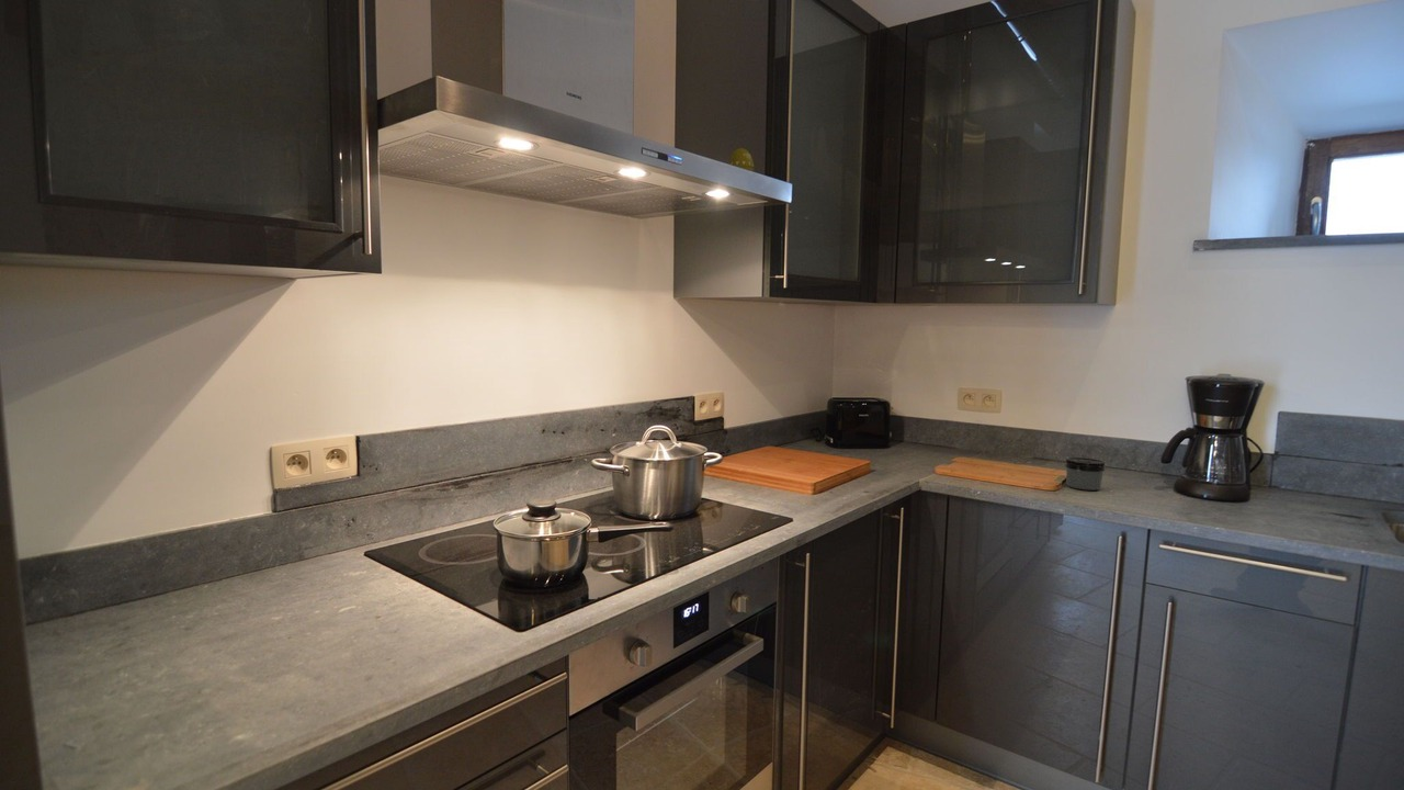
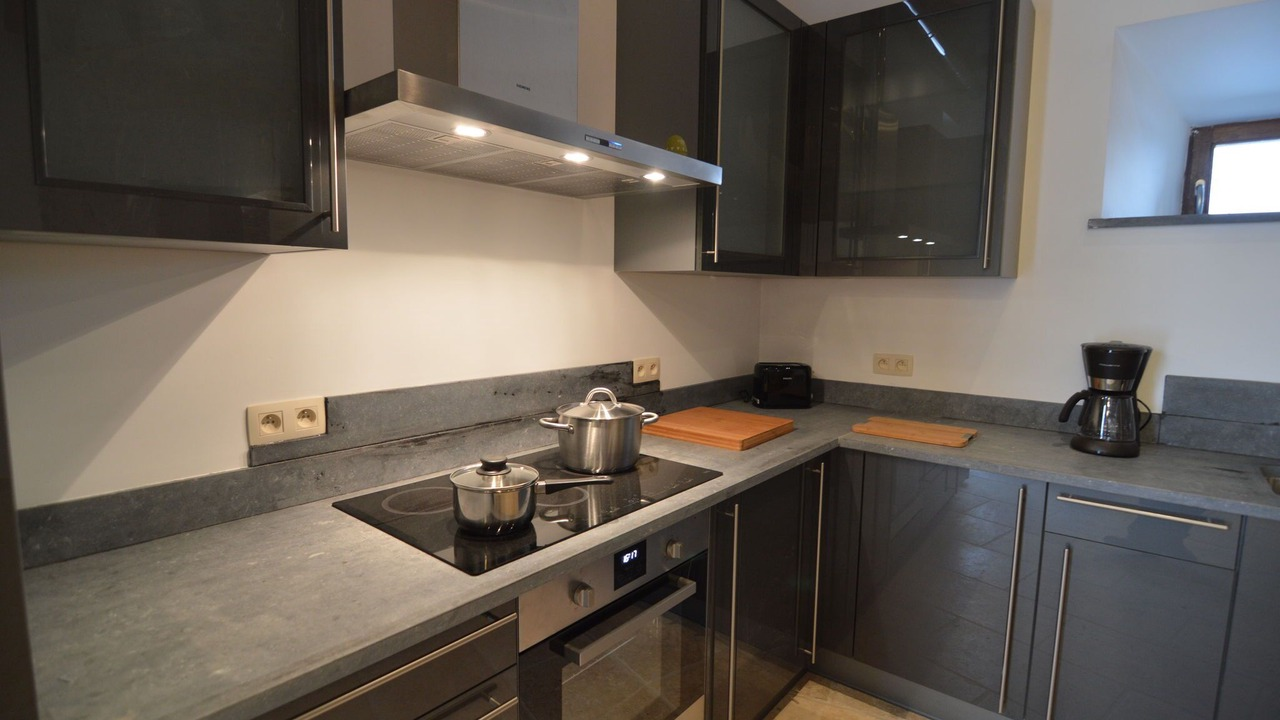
- jar (1084, 473)
